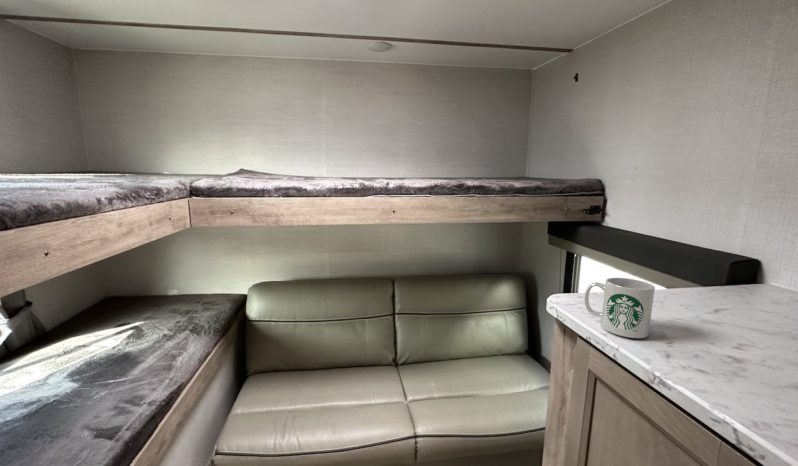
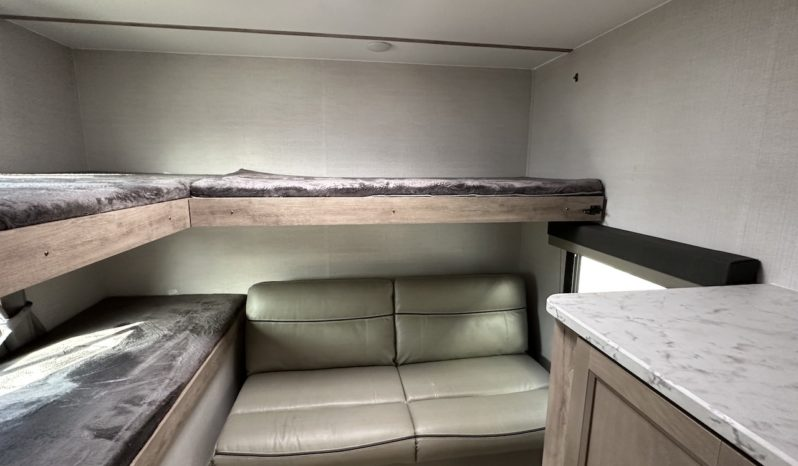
- mug (616, 304)
